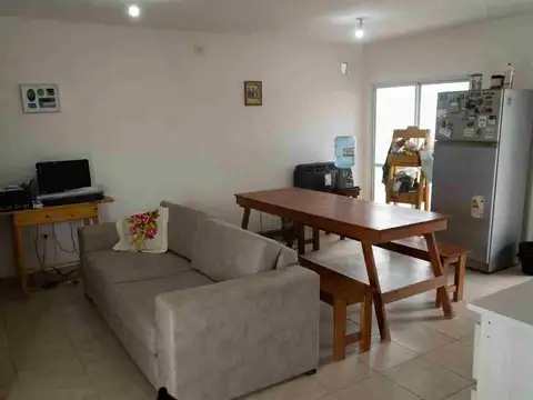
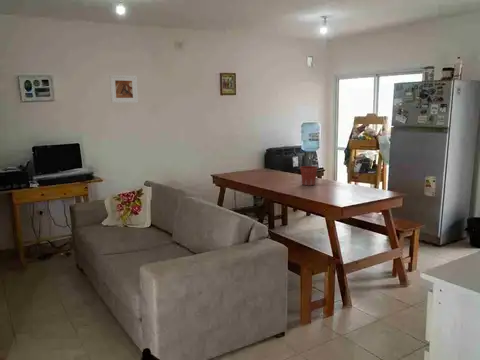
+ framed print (124, 89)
+ flower pot (308, 175)
